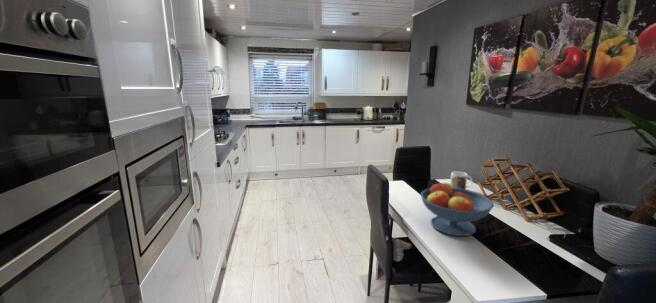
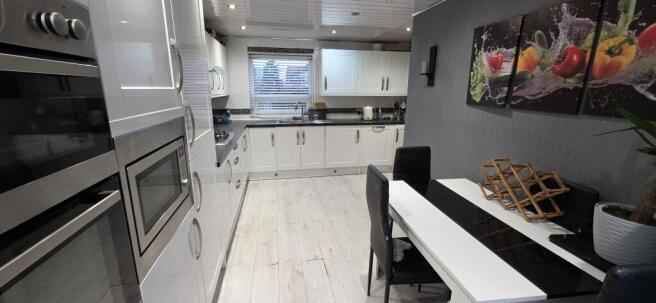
- mug (460, 181)
- fruit bowl (454, 207)
